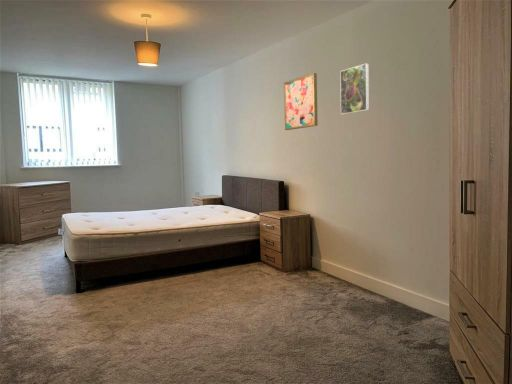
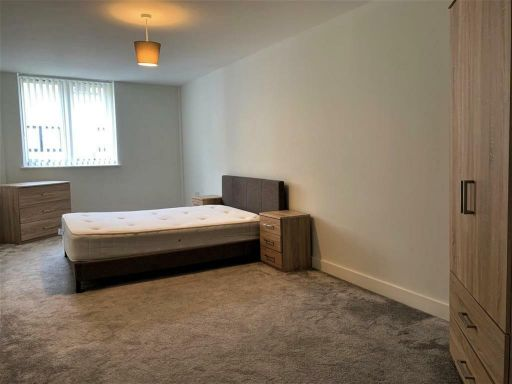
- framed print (354, 90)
- wall art (299, 103)
